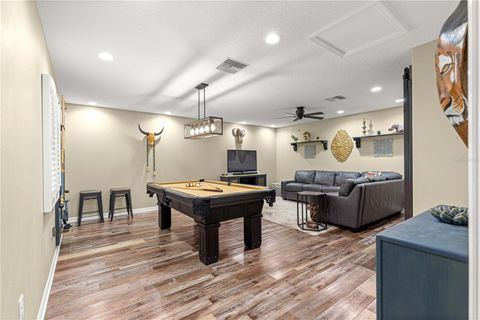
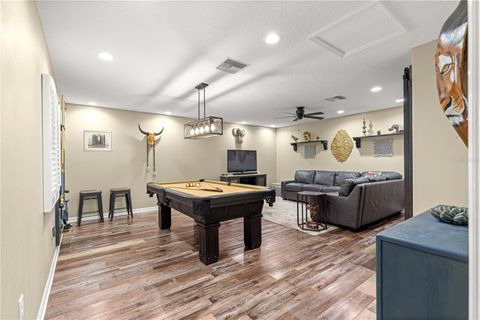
+ wall art (98, 141)
